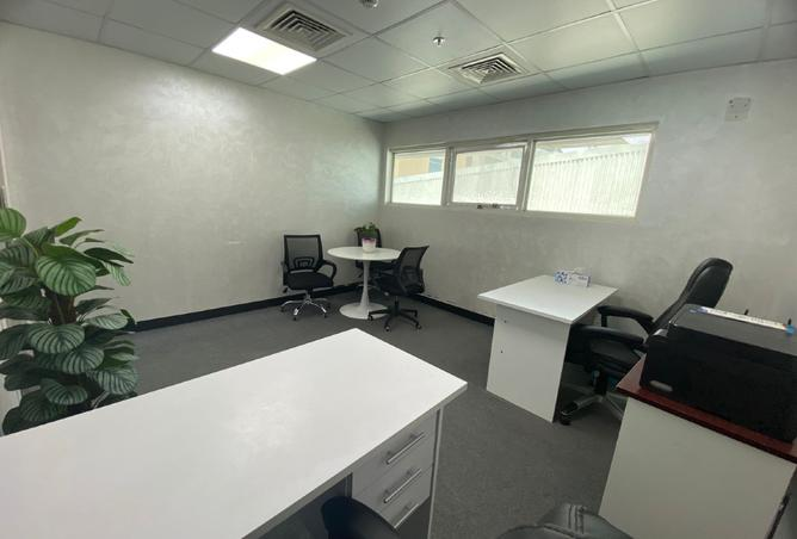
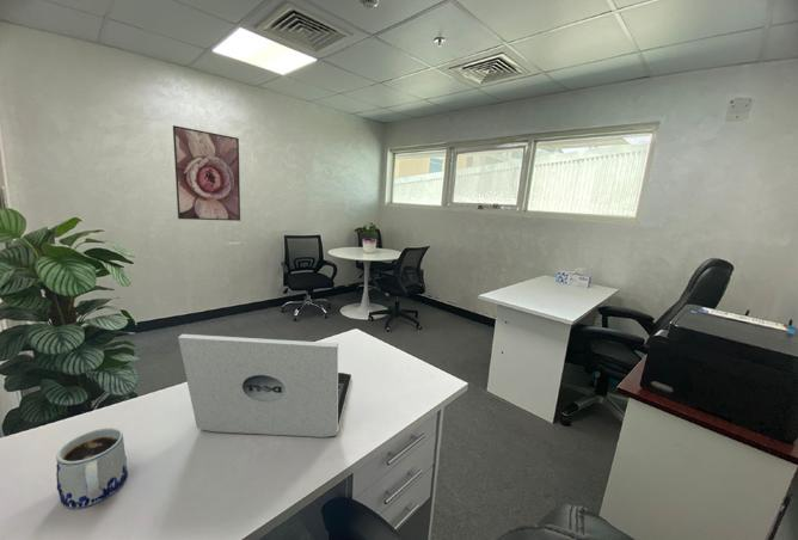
+ mug (94, 470)
+ laptop (283, 362)
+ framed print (209, 177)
